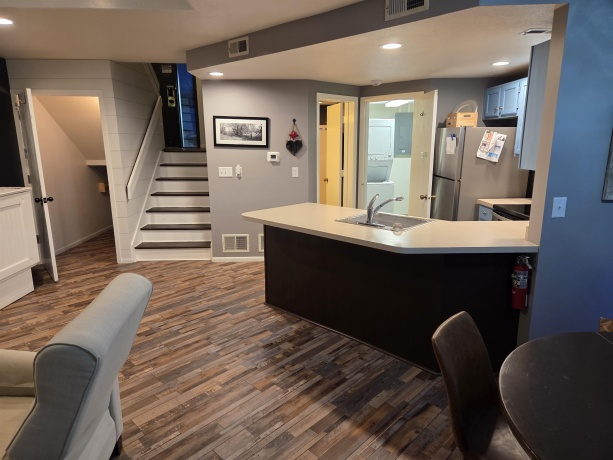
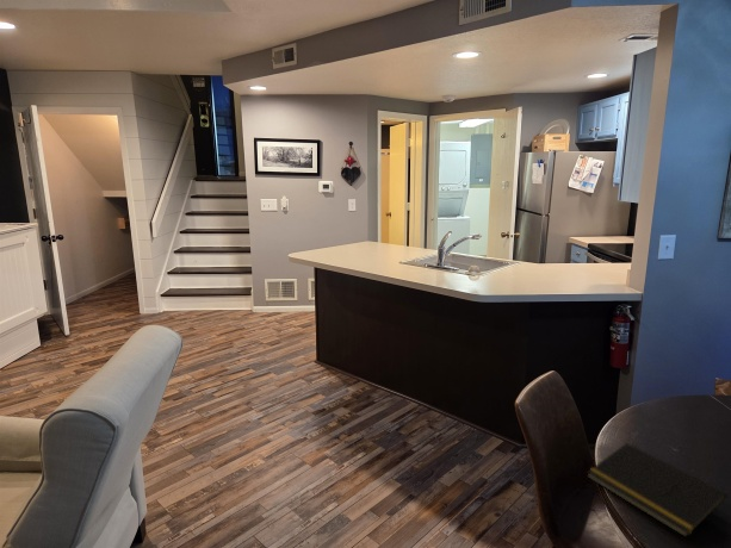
+ notepad (652, 484)
